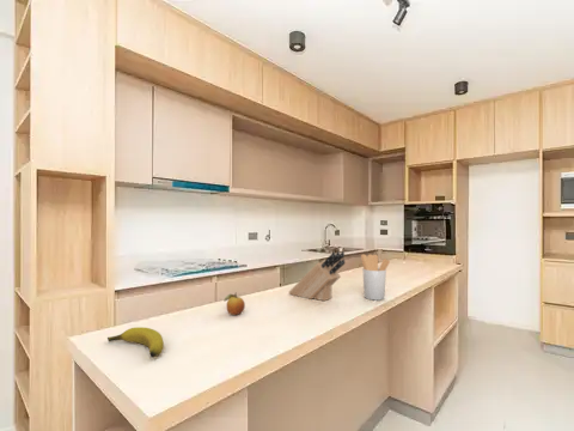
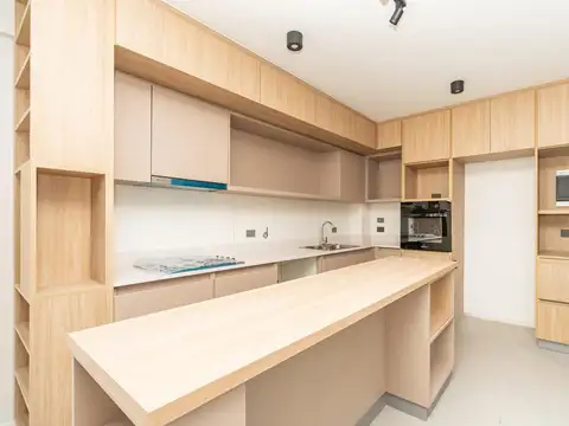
- fruit (232, 301)
- banana (139, 338)
- utensil holder (372, 274)
- knife block (317, 273)
